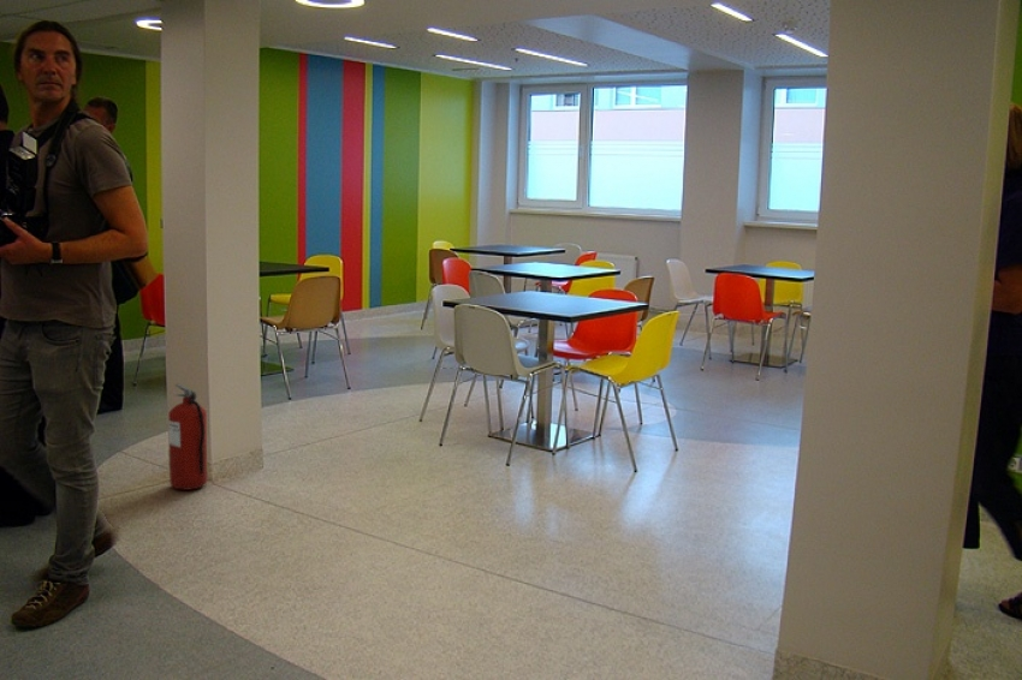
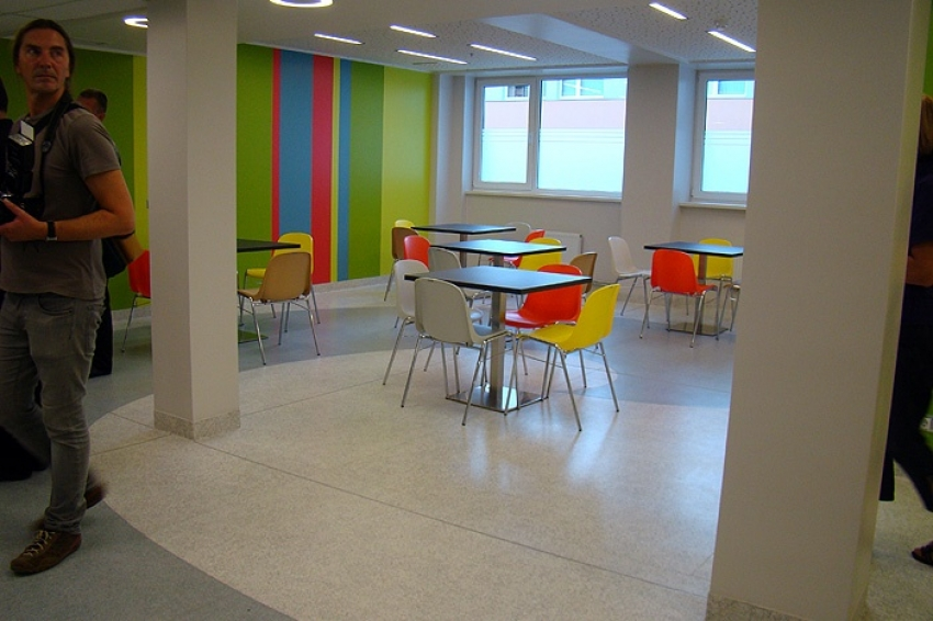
- fire extinguisher (190, 436)
